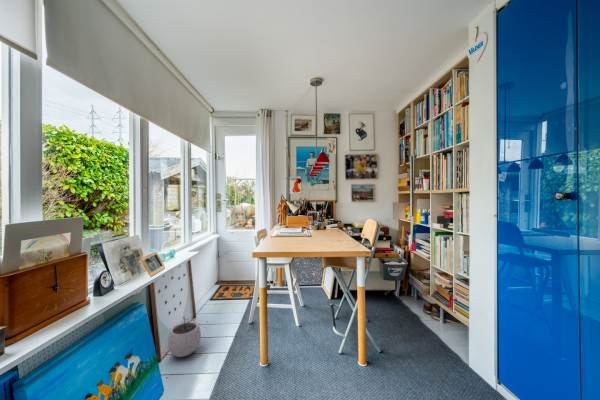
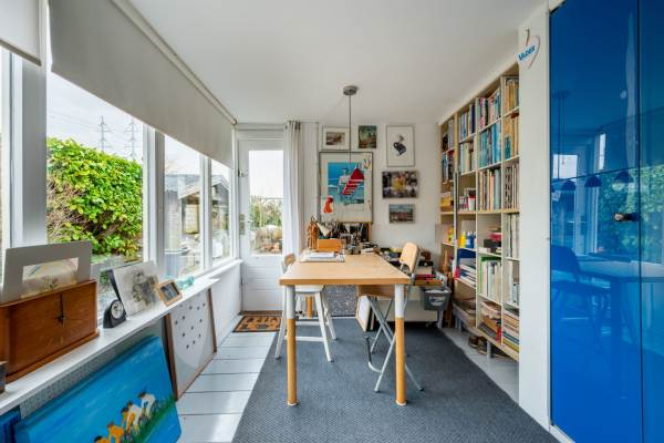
- plant pot (184, 334)
